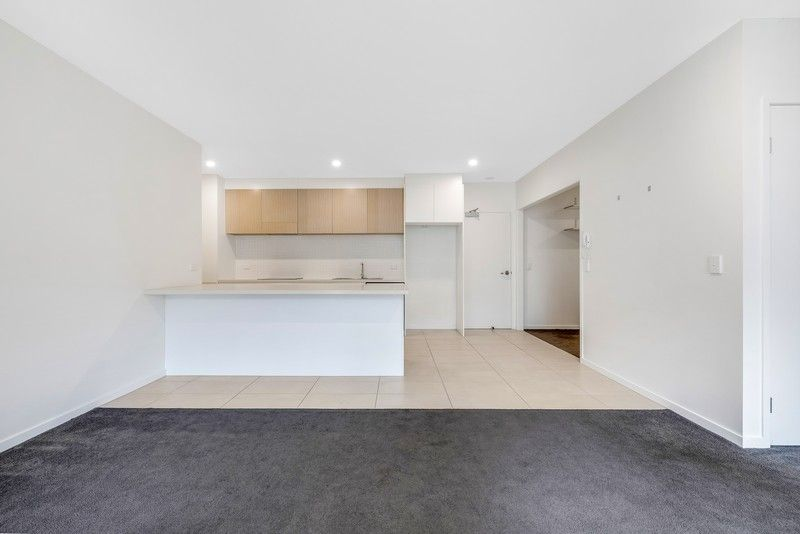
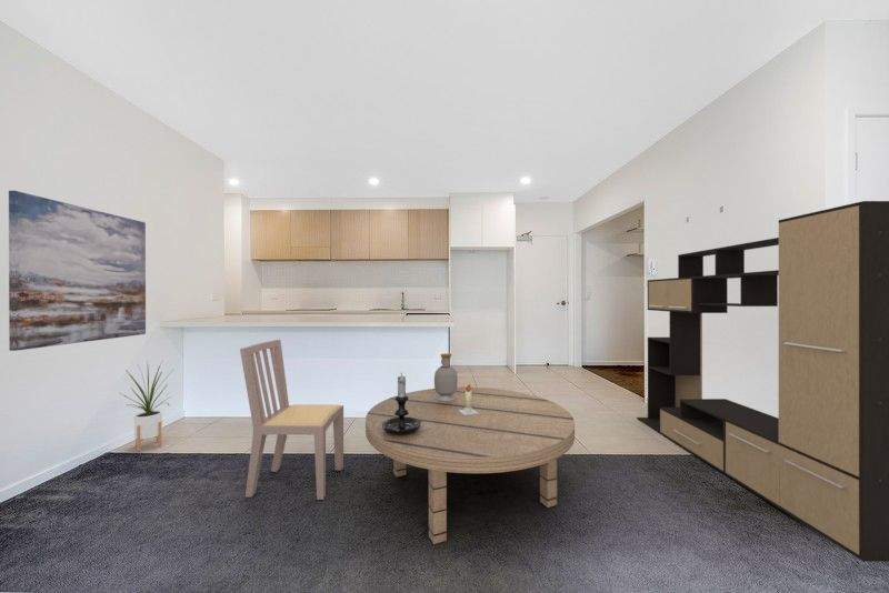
+ wall art (89, 274)
+ candle holder (401, 400)
+ dining chair (296, 412)
+ media console (701, 350)
+ house plant (148, 403)
+ dining table (468, 435)
+ bottle (446, 374)
